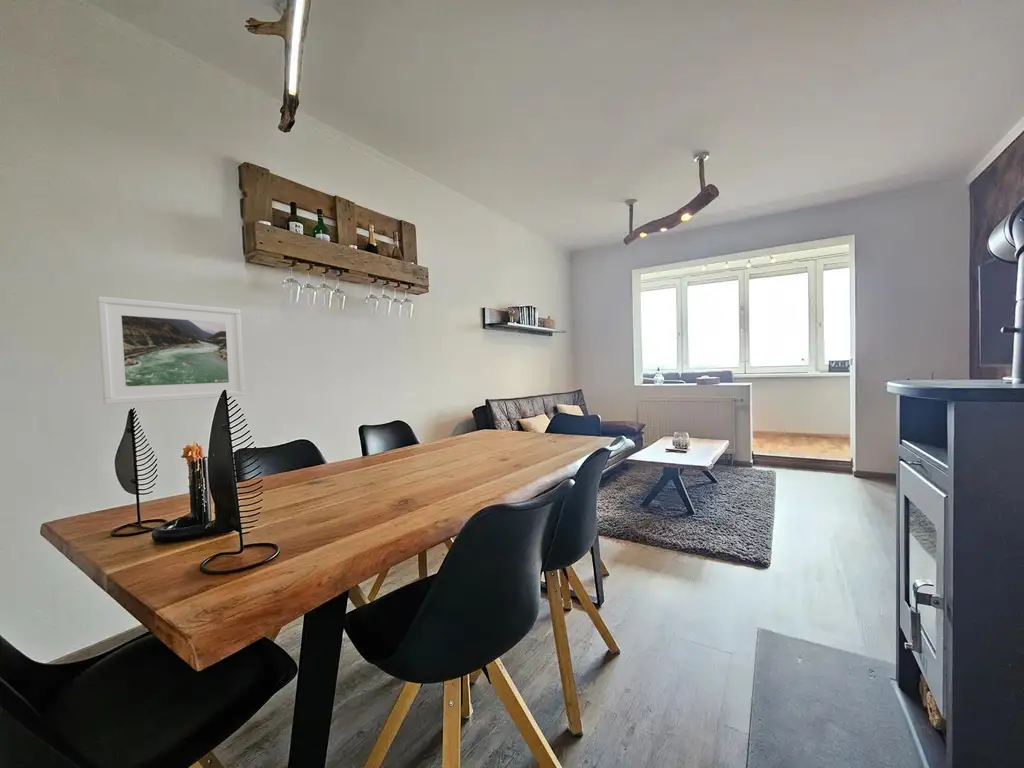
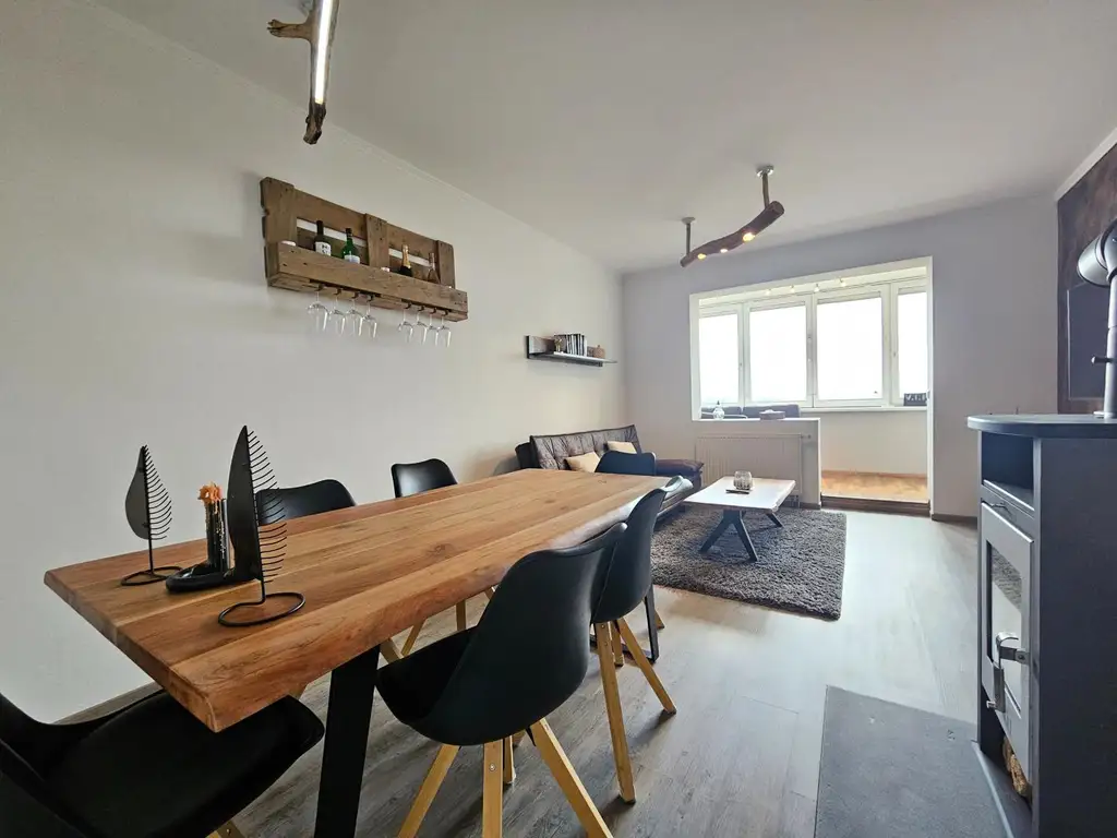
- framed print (179, 351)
